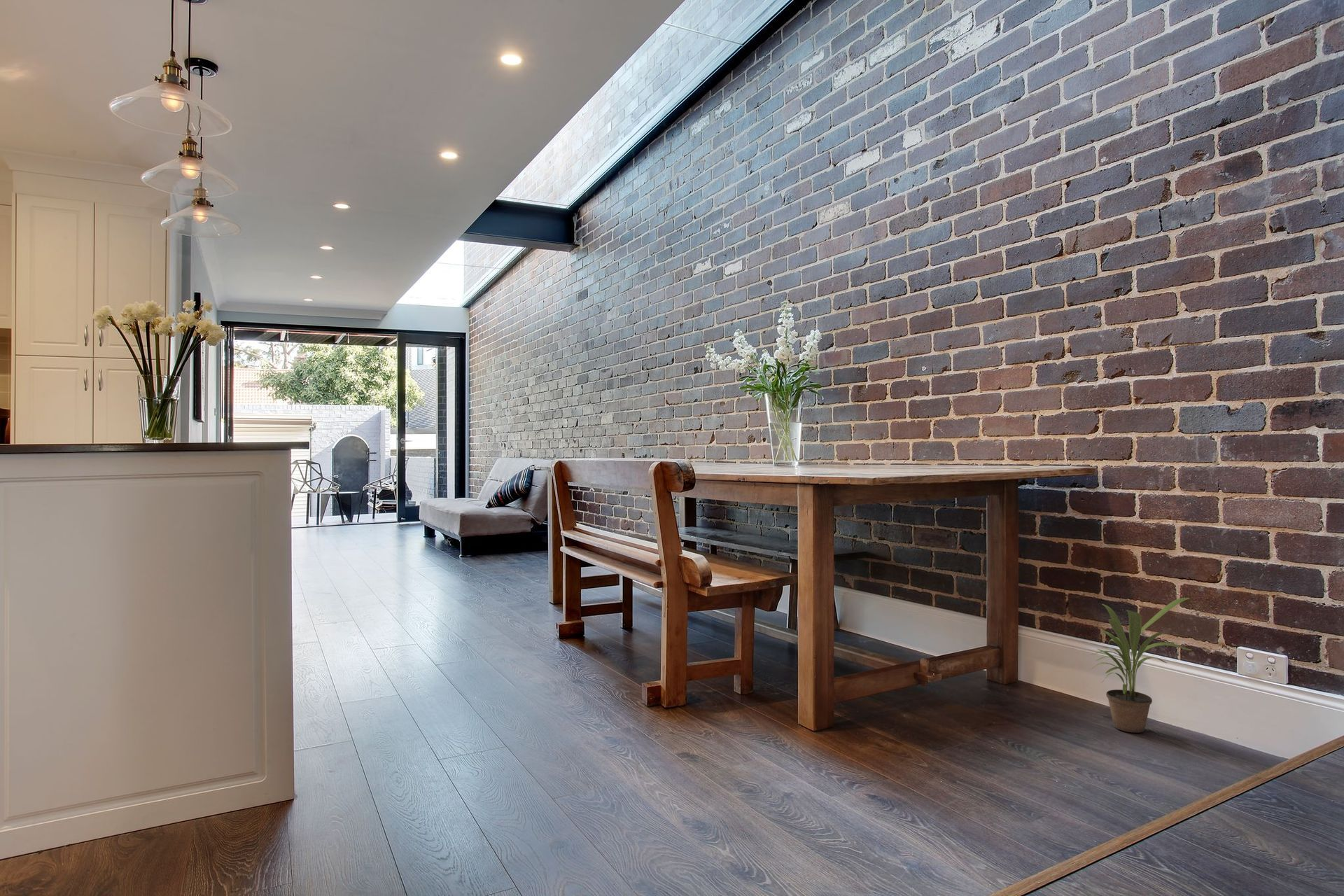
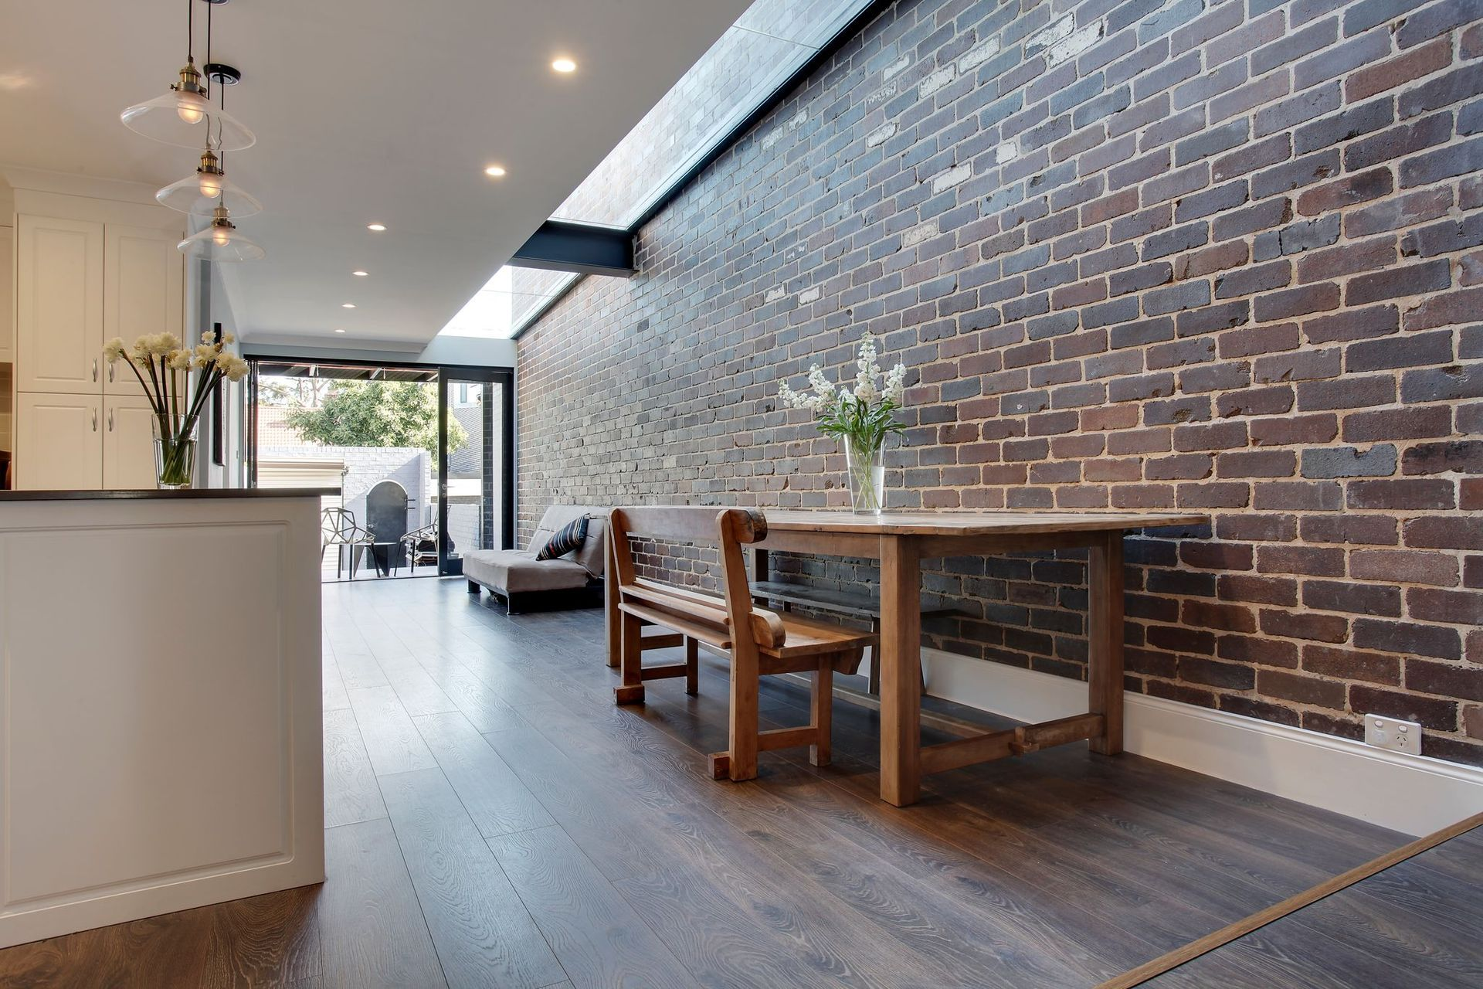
- potted plant (1130, 664)
